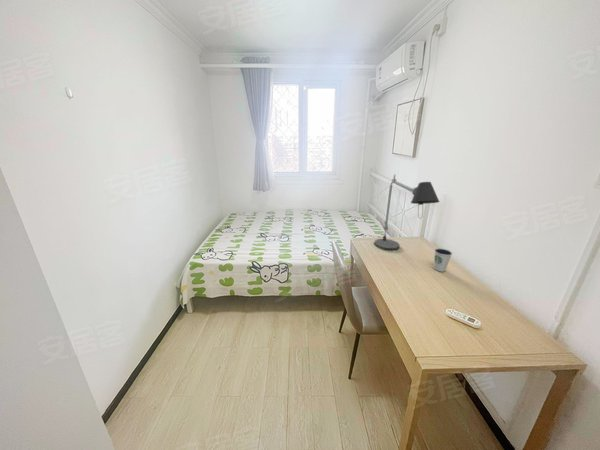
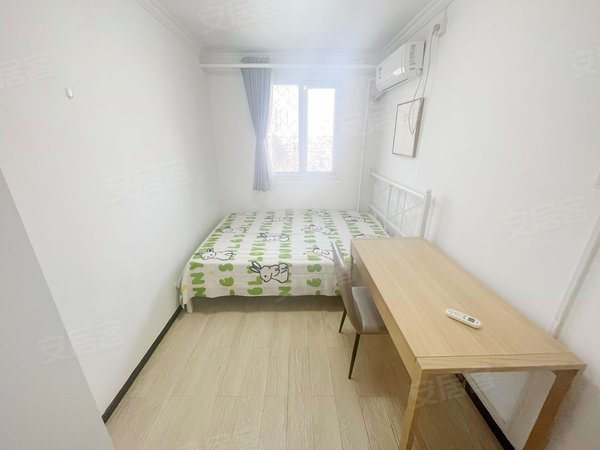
- desk lamp (388, 214)
- dixie cup (441, 260)
